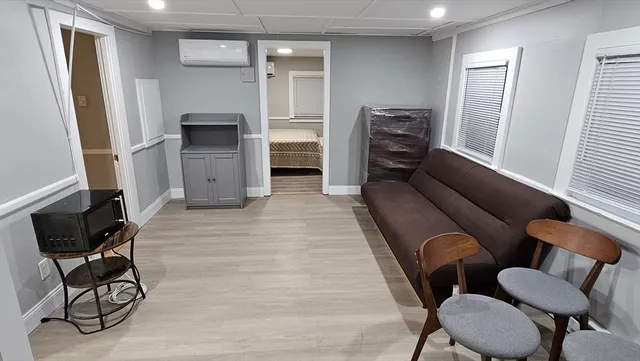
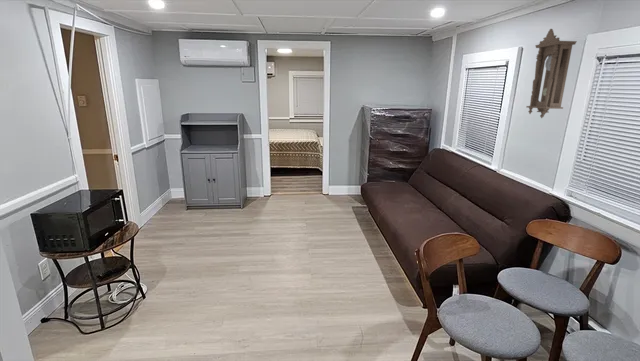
+ pendulum clock (549, 75)
